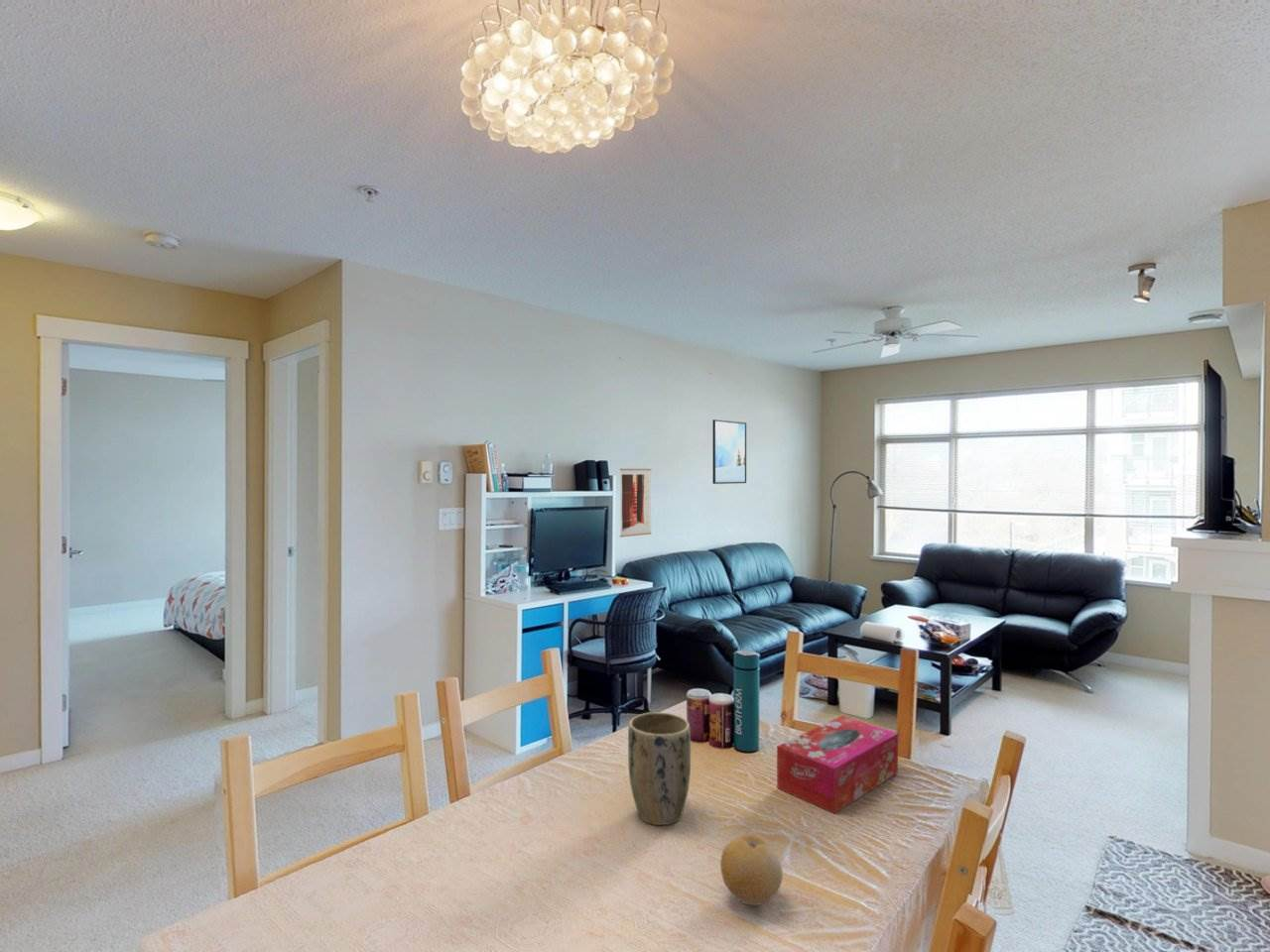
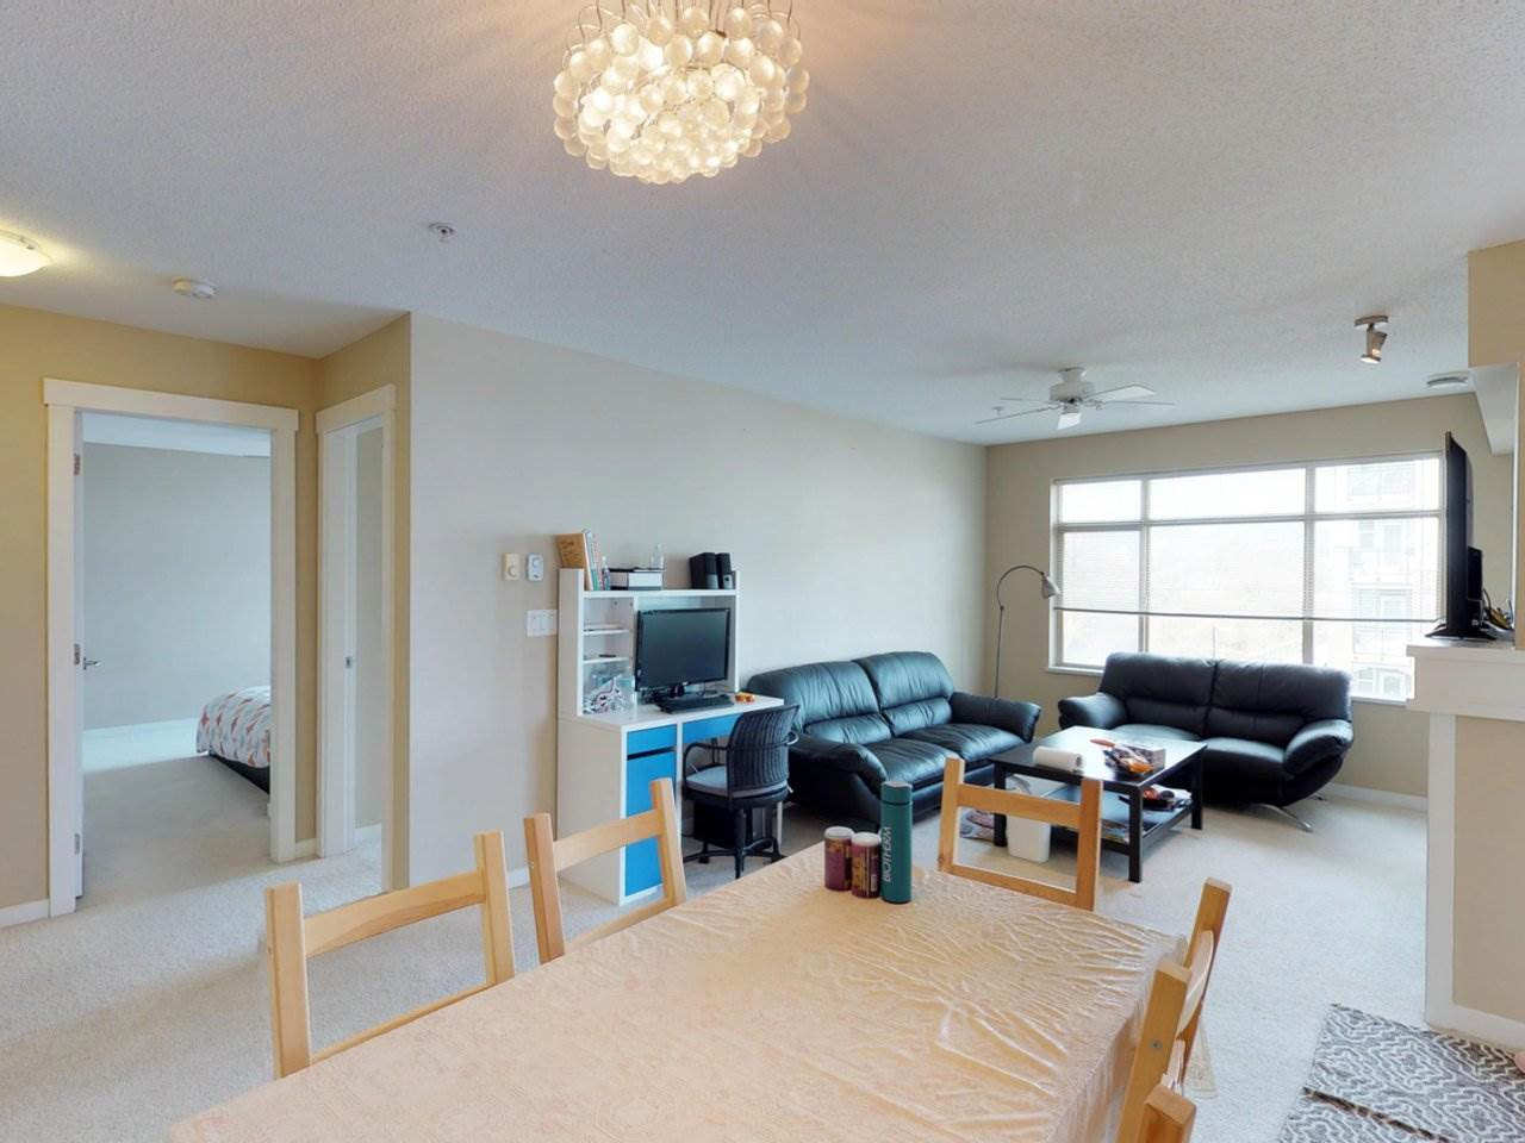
- tissue box (838, 760)
- fruit (751, 869)
- plant pot (659, 768)
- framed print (729, 452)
- wall art (636, 502)
